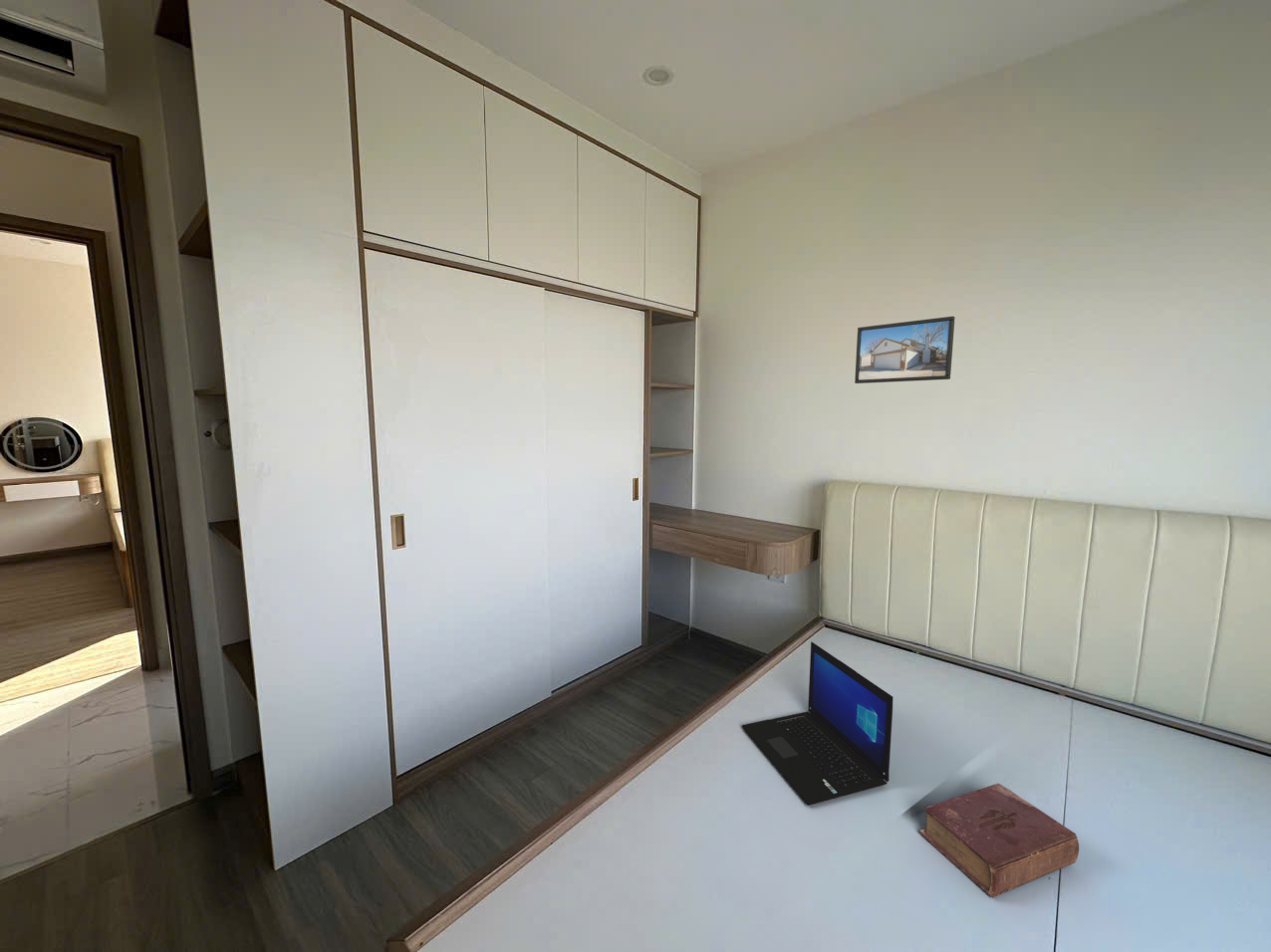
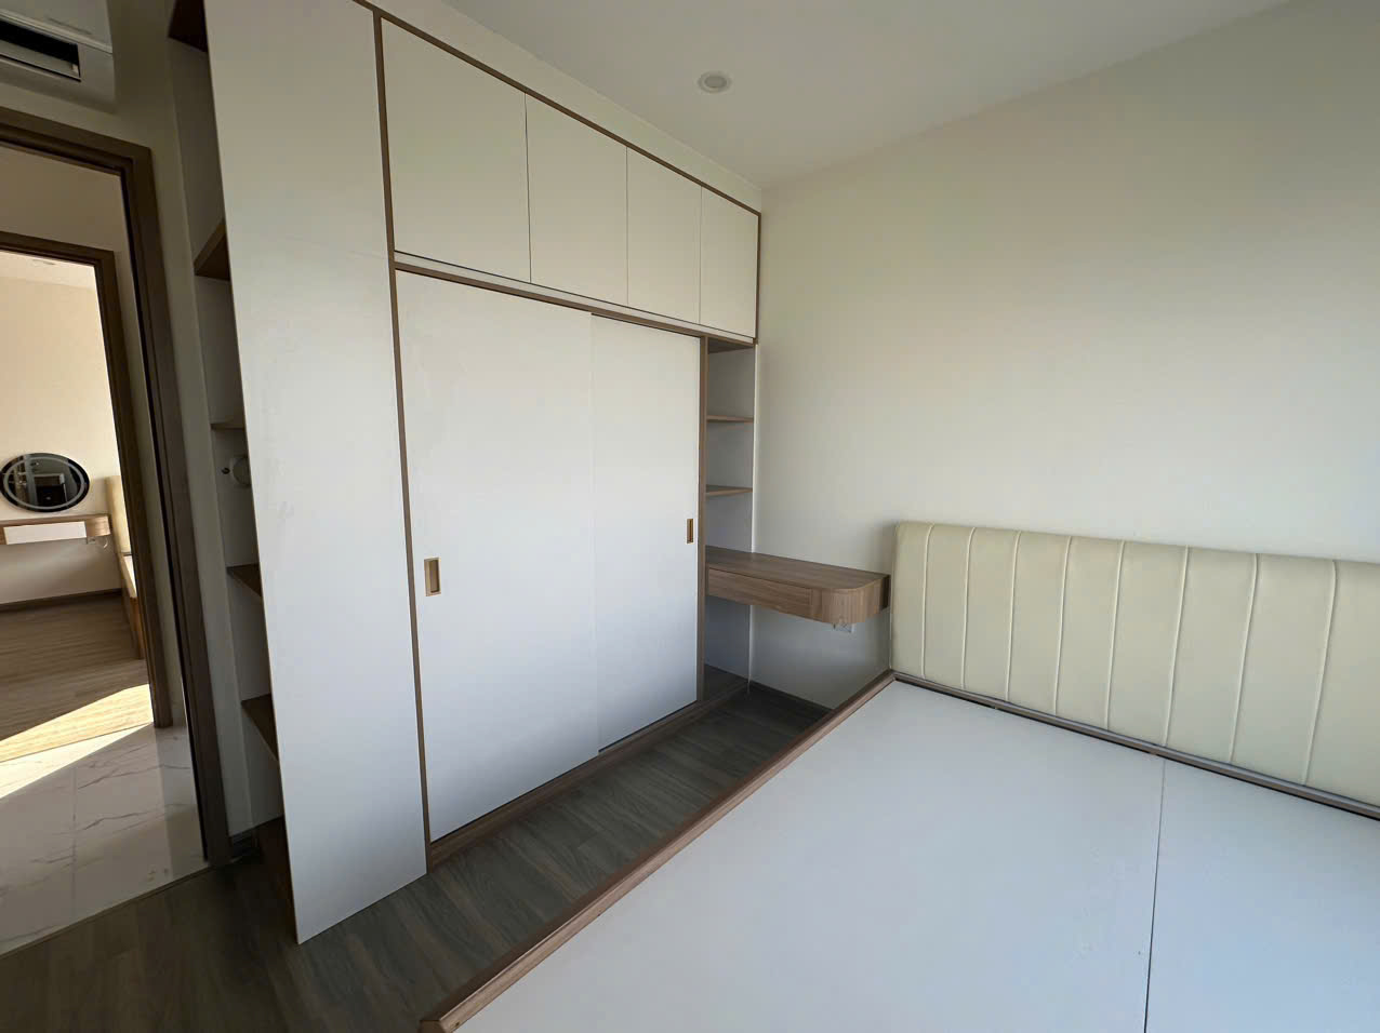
- book (996, 834)
- laptop (811, 713)
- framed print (901, 352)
